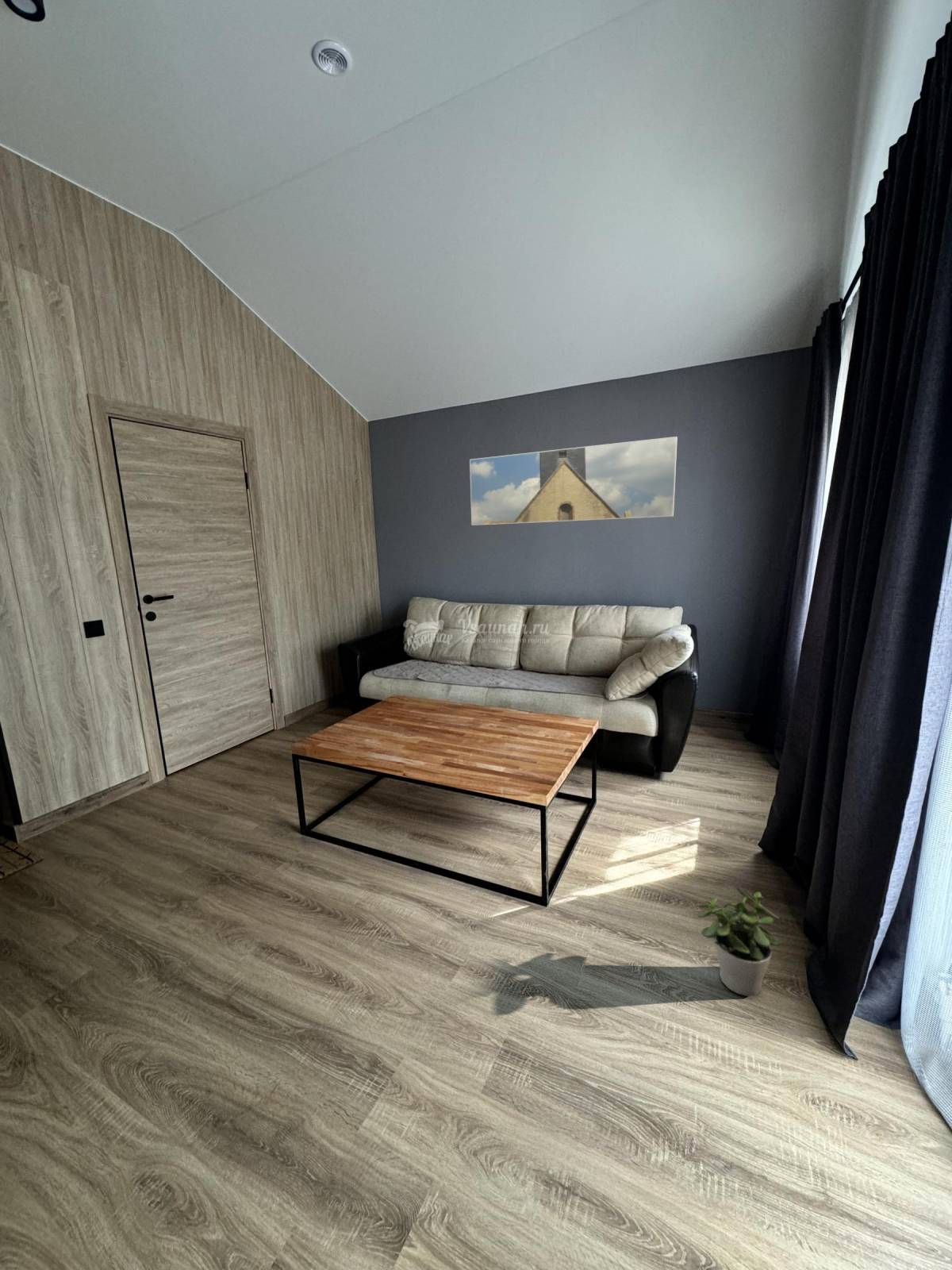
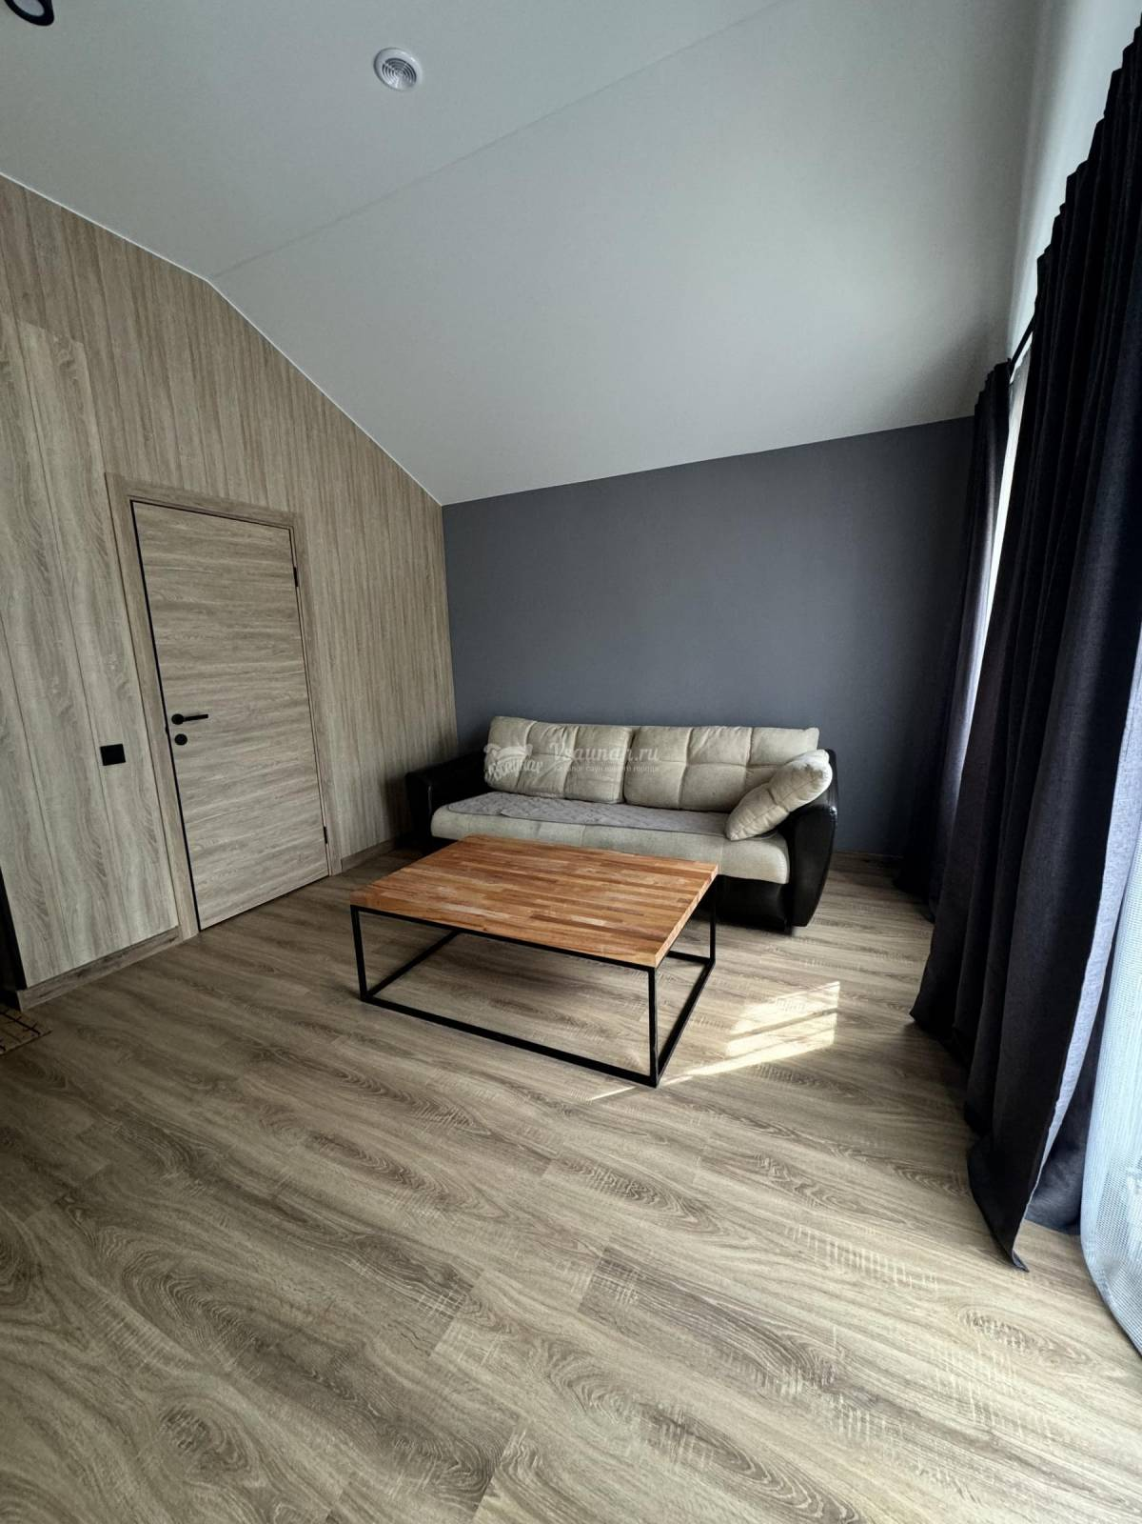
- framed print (563, 485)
- potted plant (735, 933)
